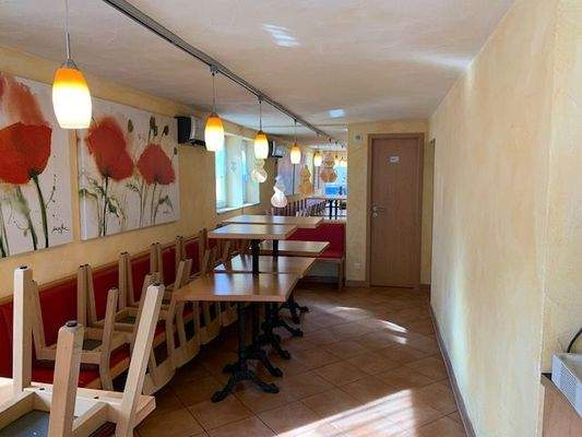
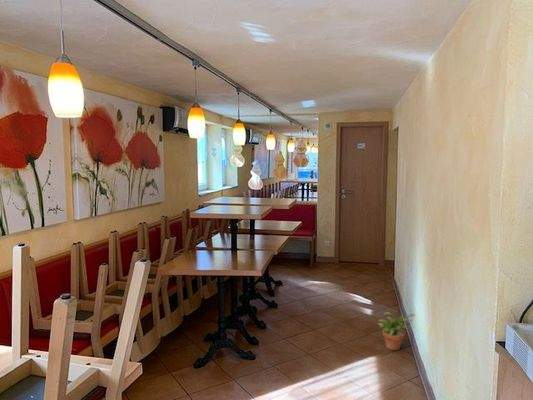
+ potted plant (396, 328)
